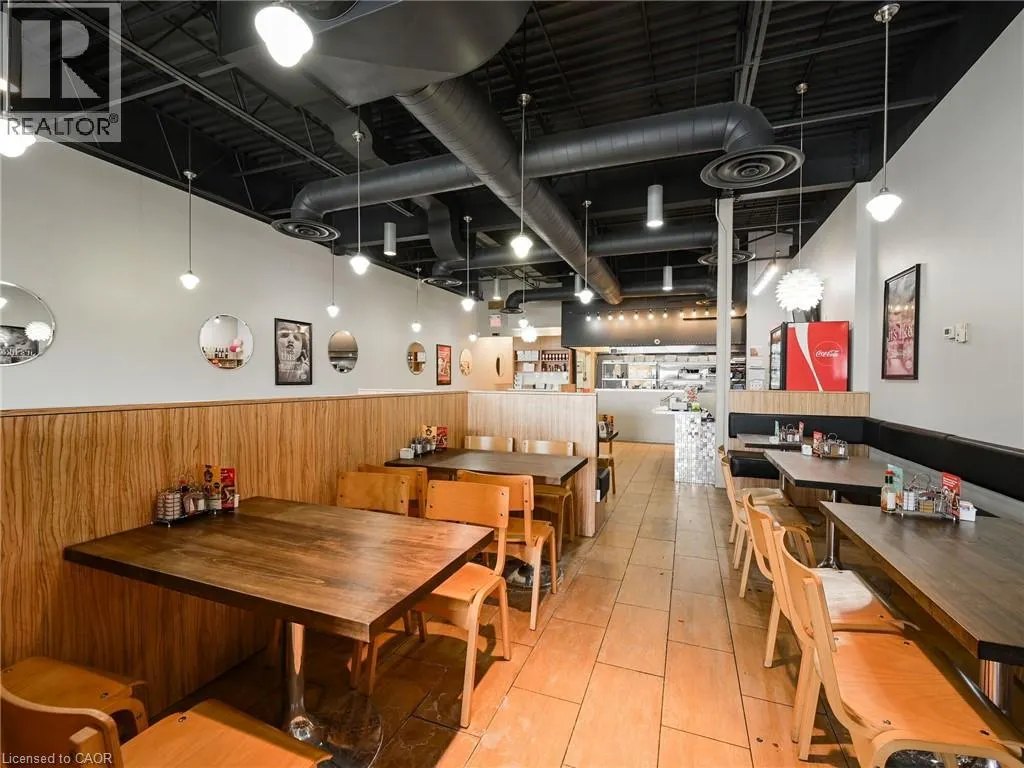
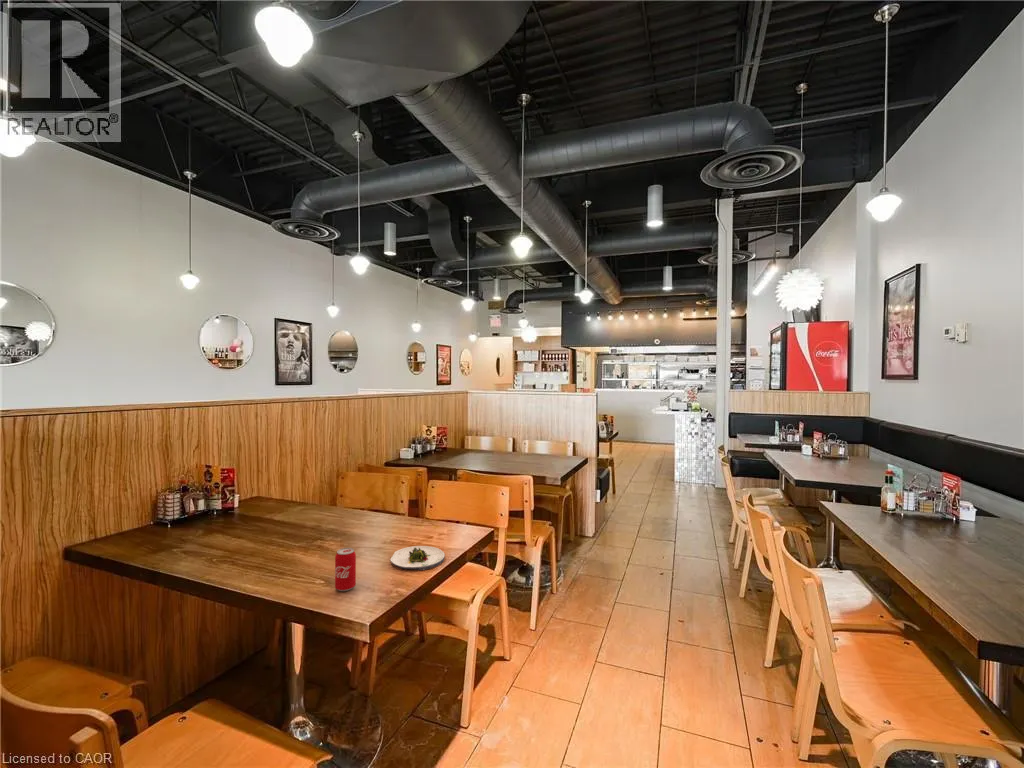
+ salad plate (418, 554)
+ beverage can (345, 569)
